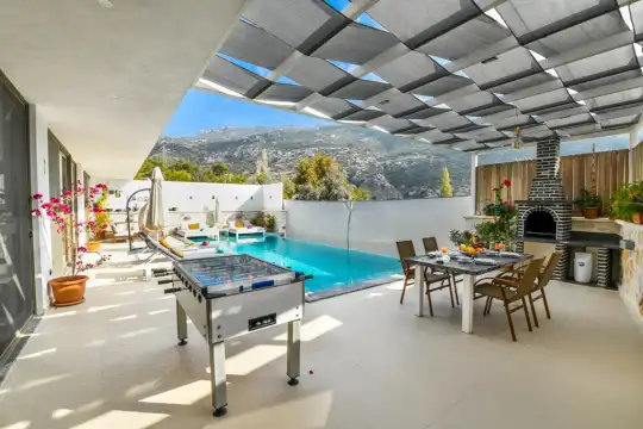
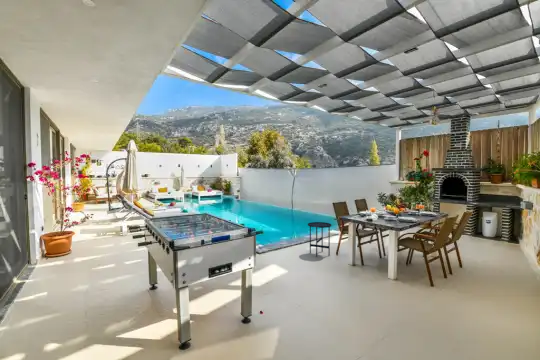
+ side table (319, 239)
